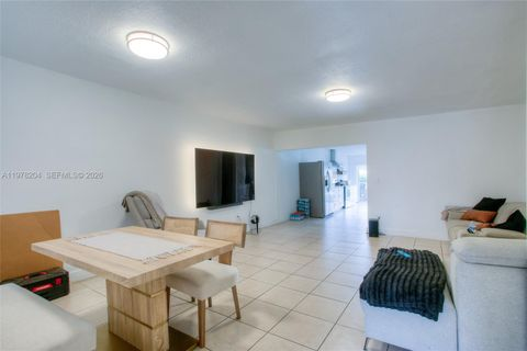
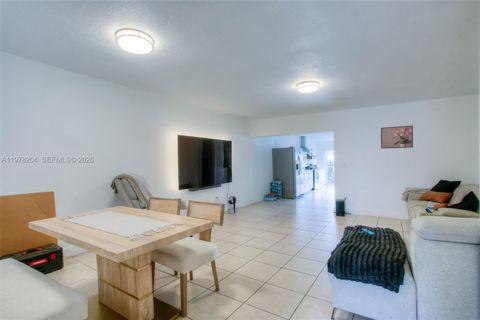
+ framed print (396, 137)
